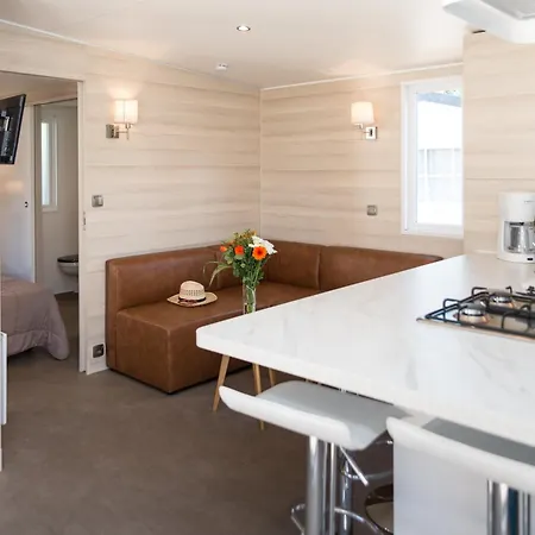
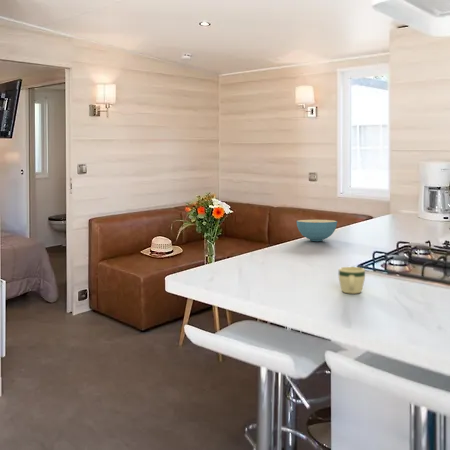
+ cereal bowl (316, 230)
+ mug (351, 281)
